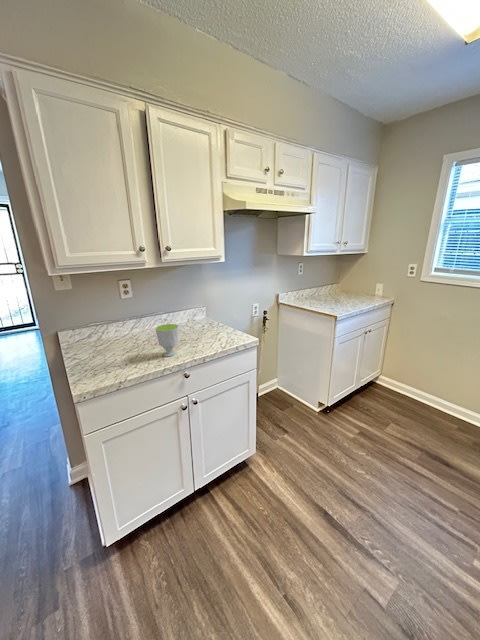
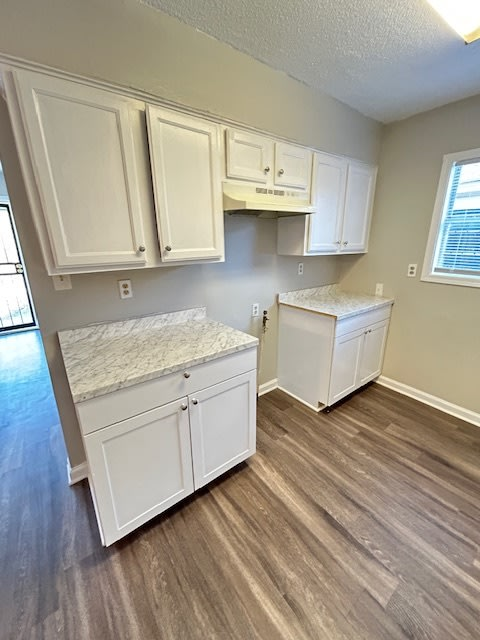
- cup (168, 340)
